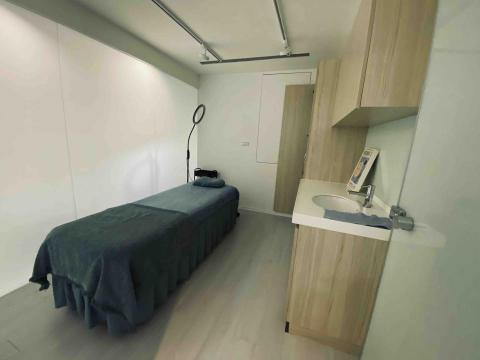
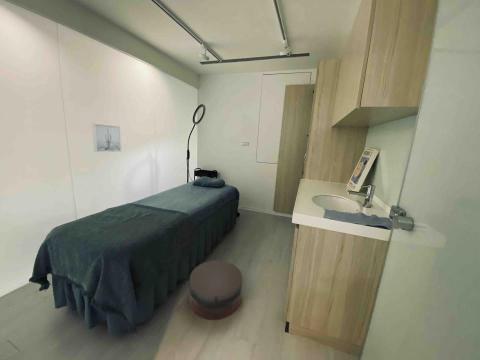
+ stool (216, 286)
+ wall art (107, 138)
